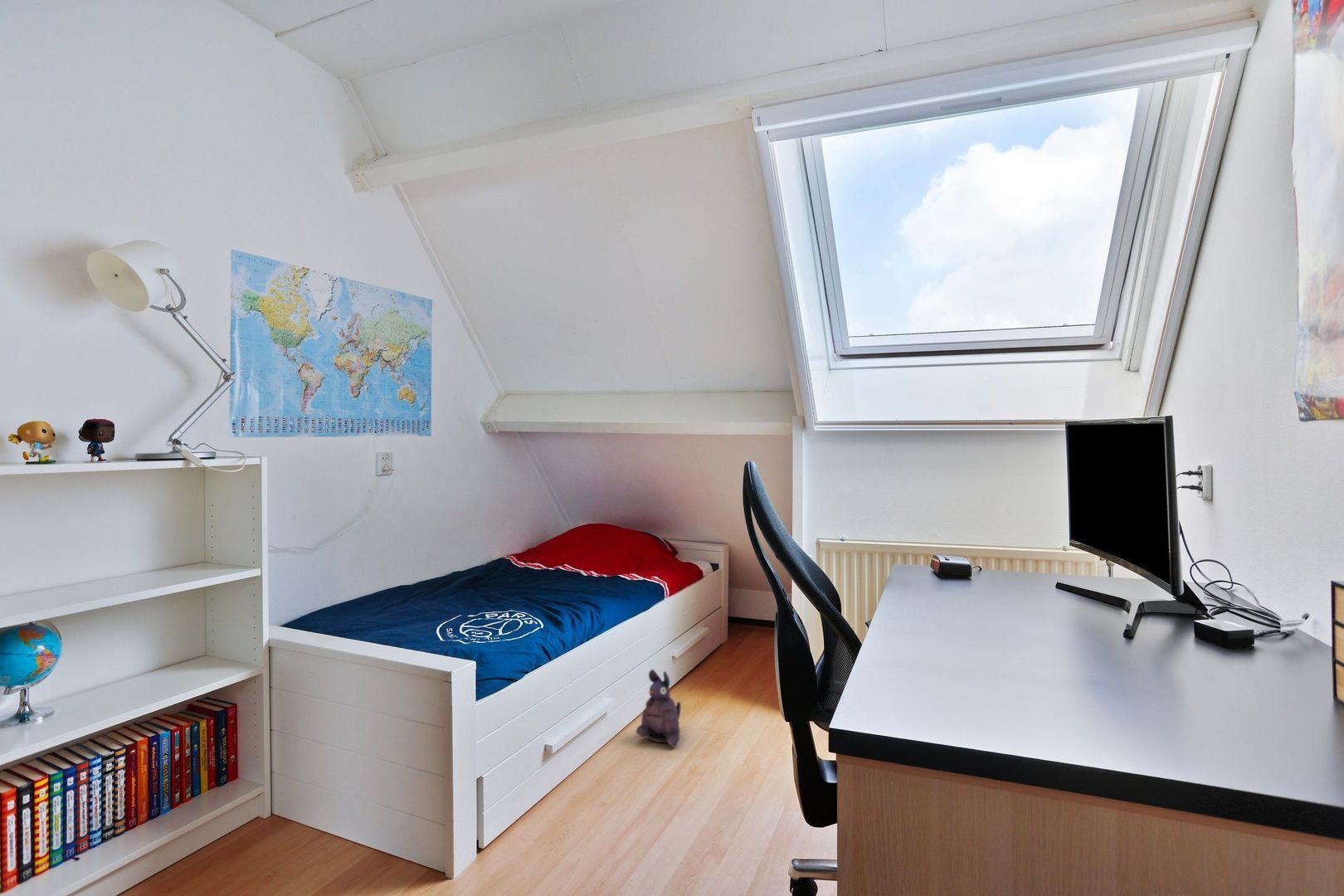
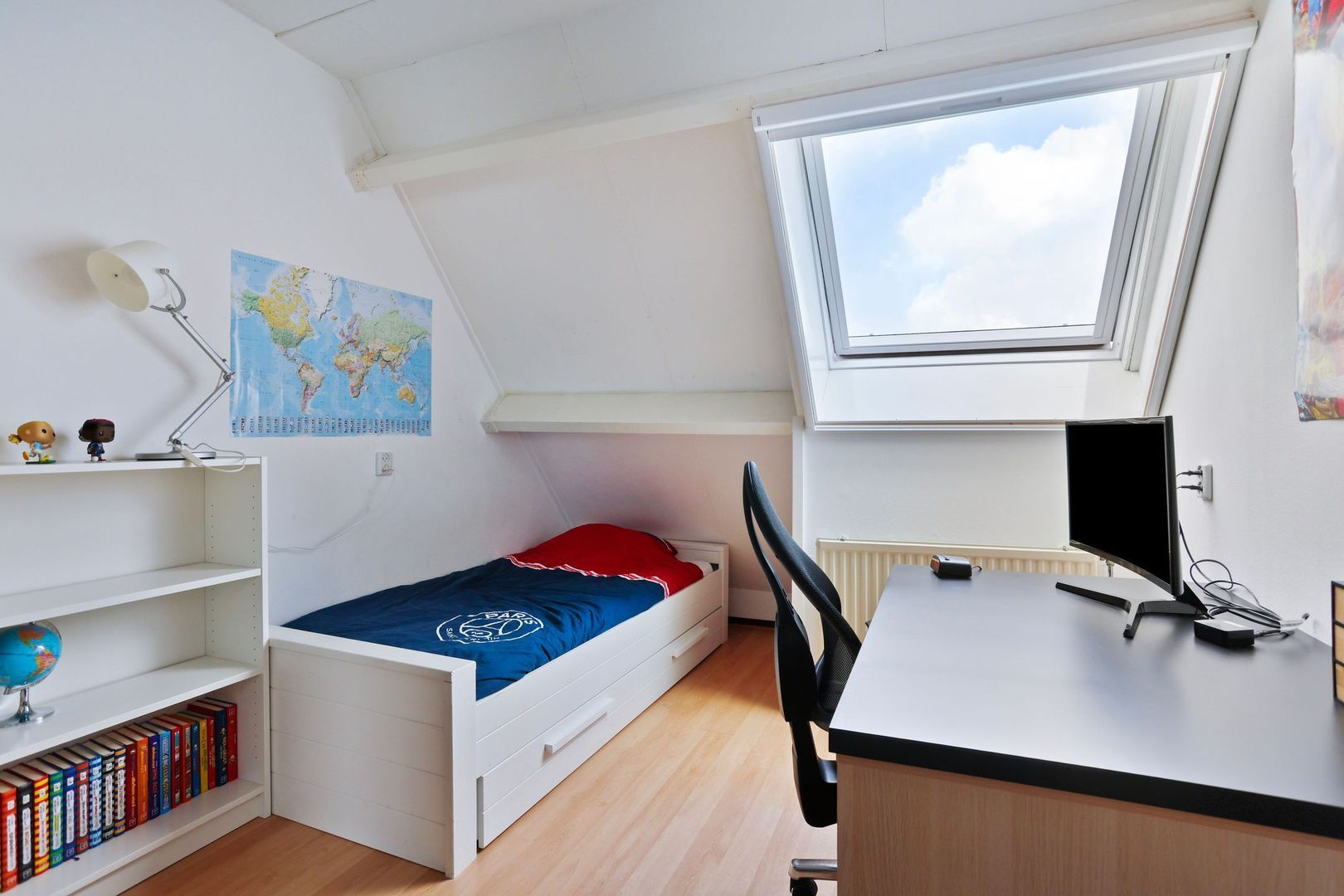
- plush toy (665, 702)
